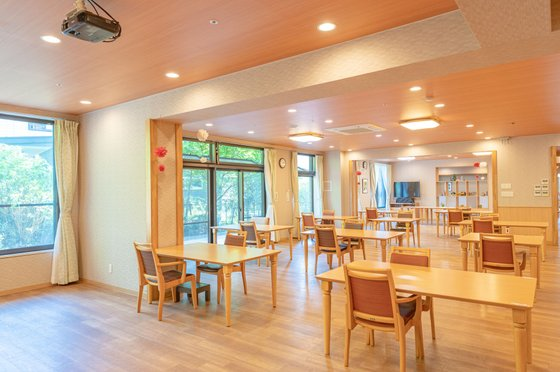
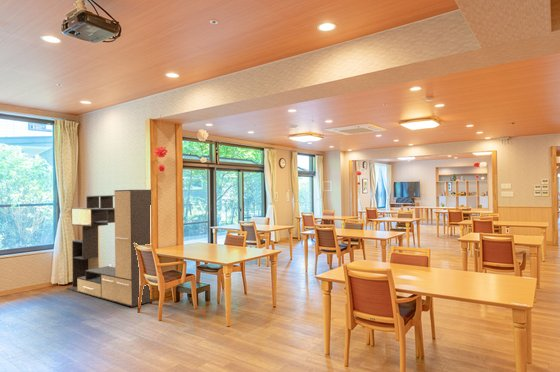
+ media console (98, 242)
